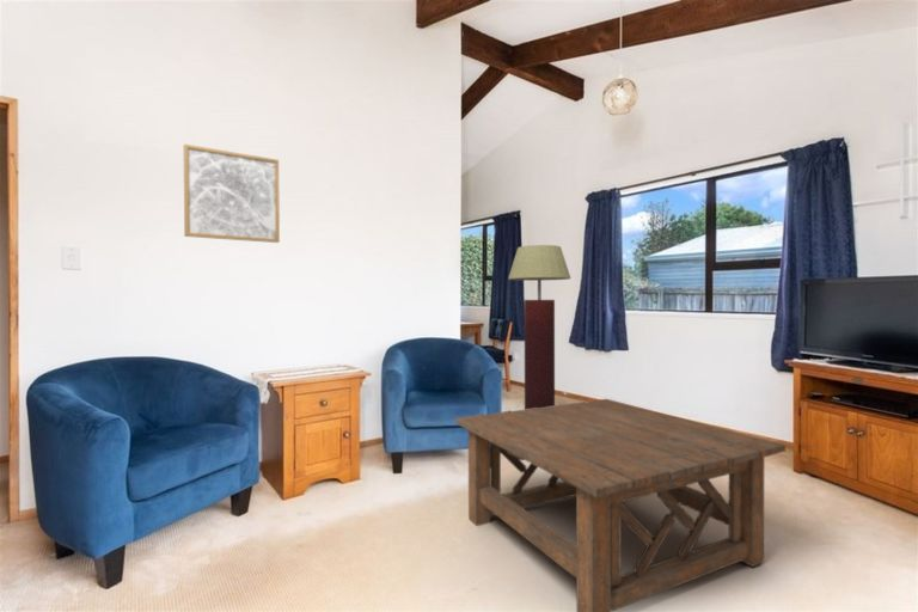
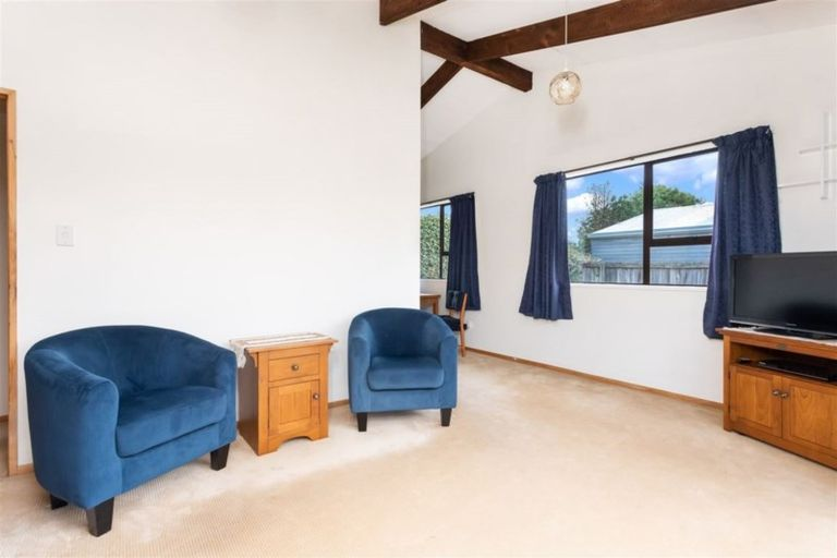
- floor lamp (539, 336)
- coffee table (602, 484)
- wall art (233, 196)
